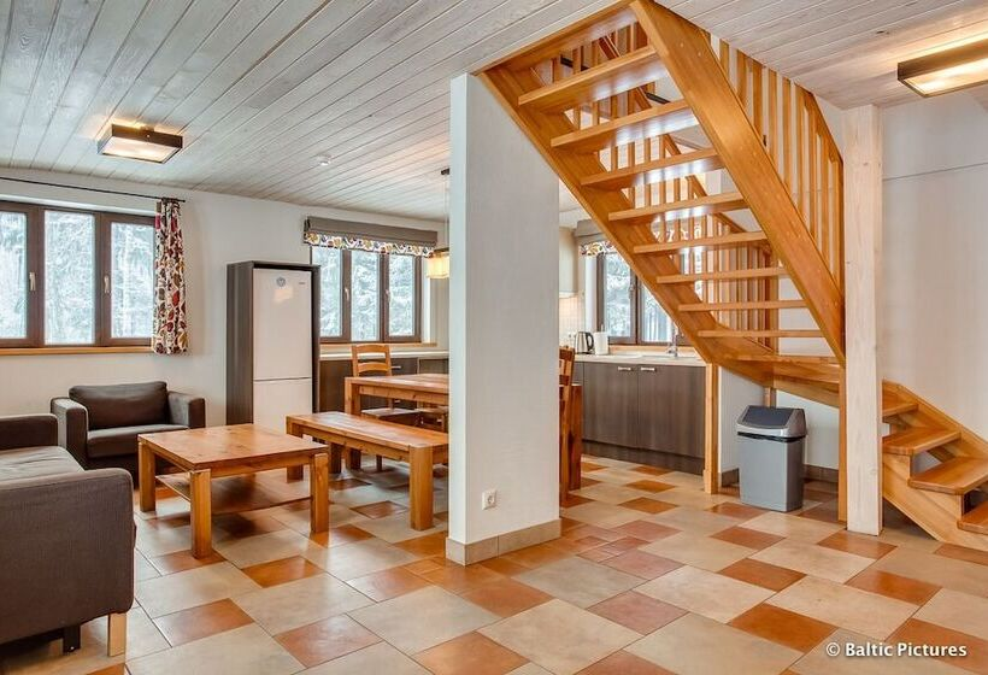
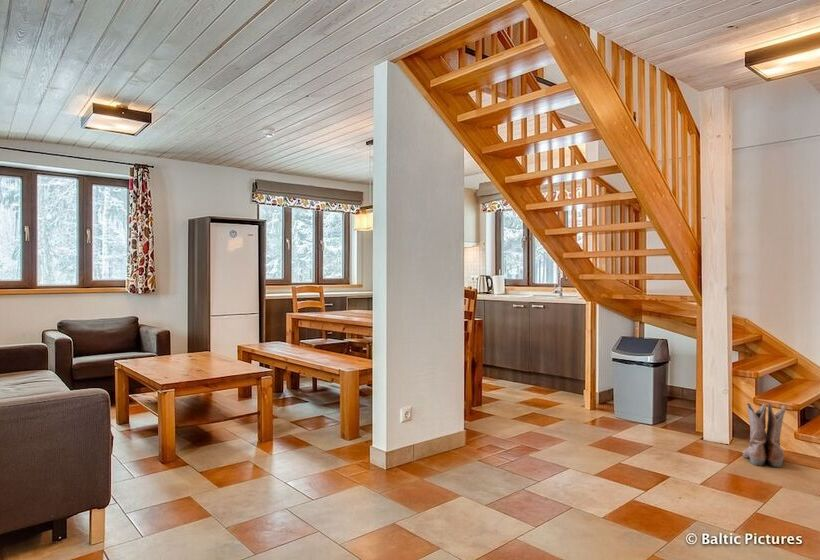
+ boots (763, 430)
